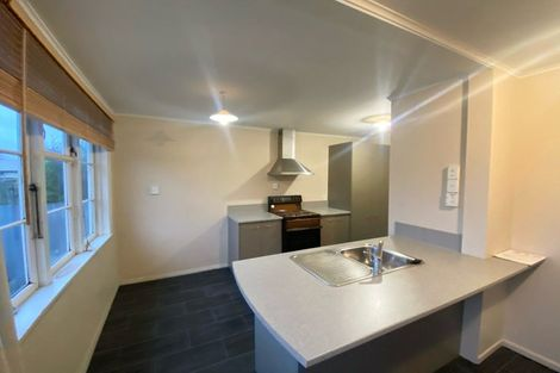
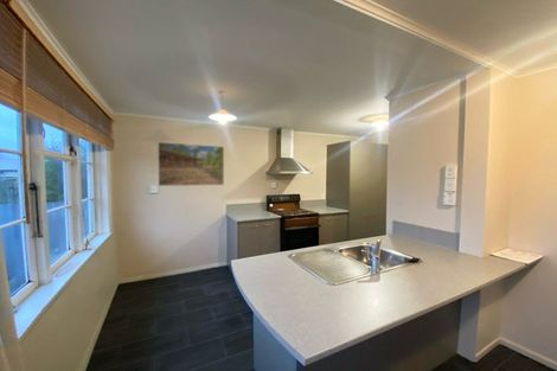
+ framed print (192, 165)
